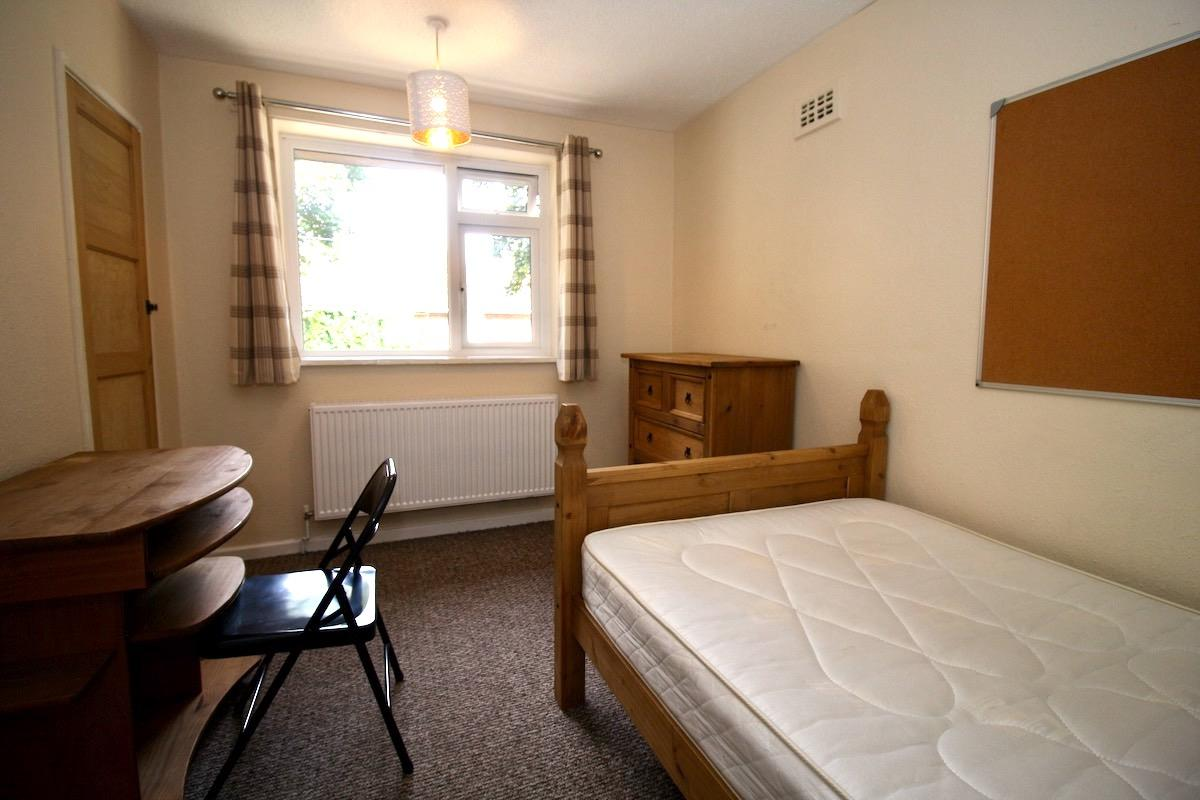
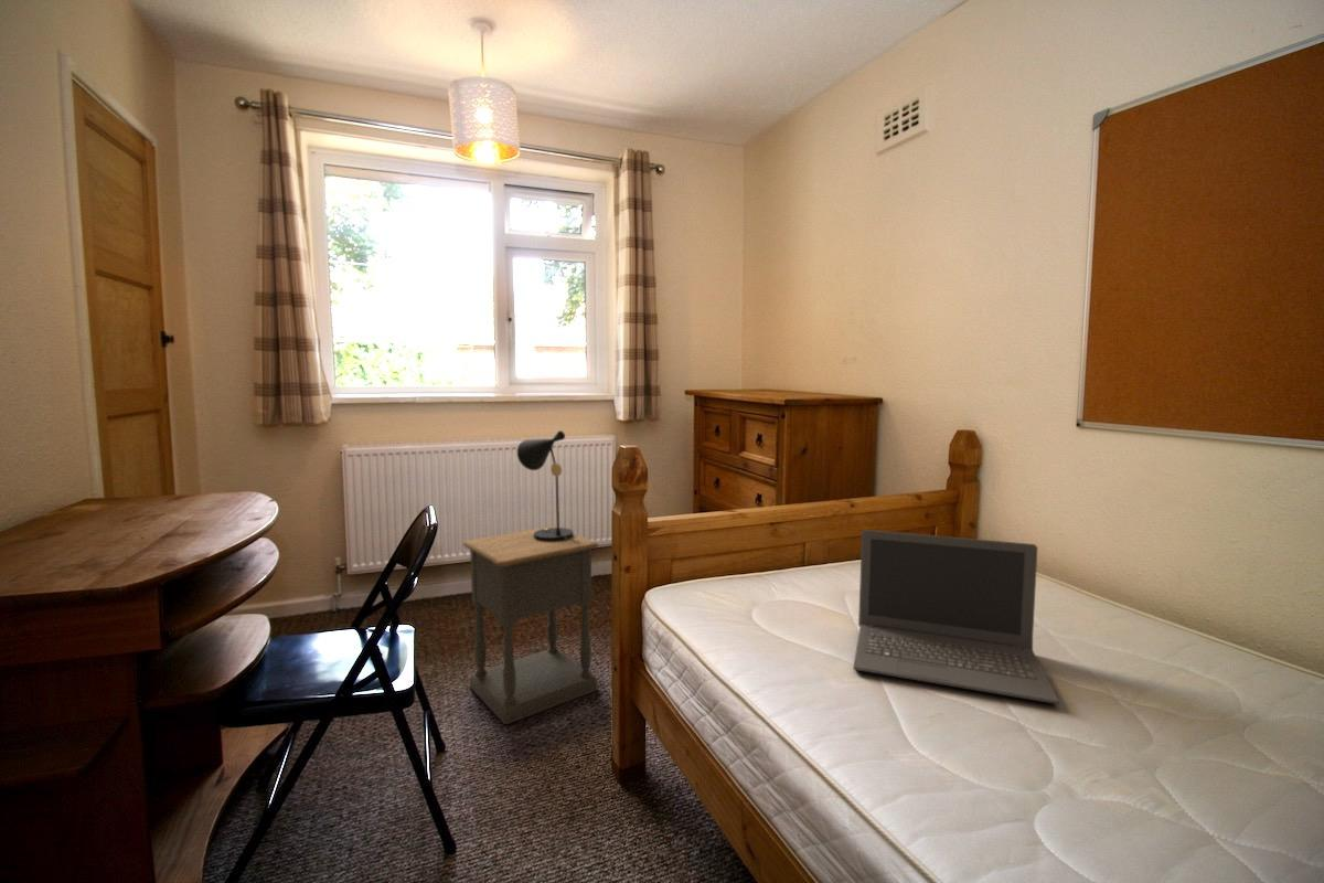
+ laptop computer (947, 606)
+ table lamp (556, 482)
+ nightstand (532, 615)
